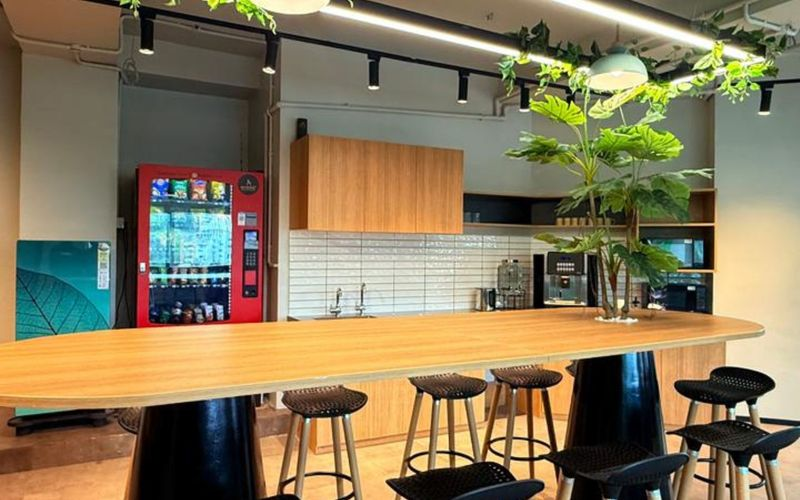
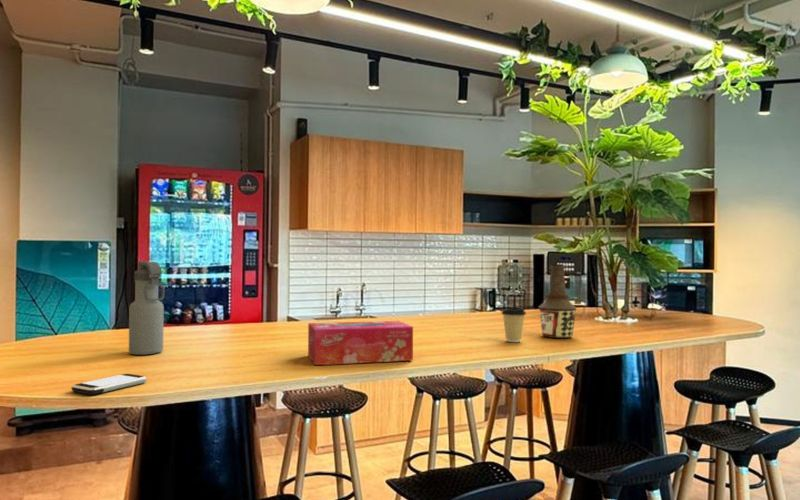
+ smartphone (110, 383)
+ tissue box (359, 341)
+ bottle (556, 300)
+ water bottle (146, 307)
+ coffee cup (513, 324)
